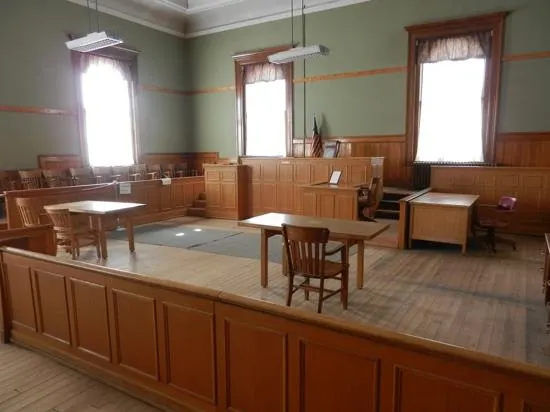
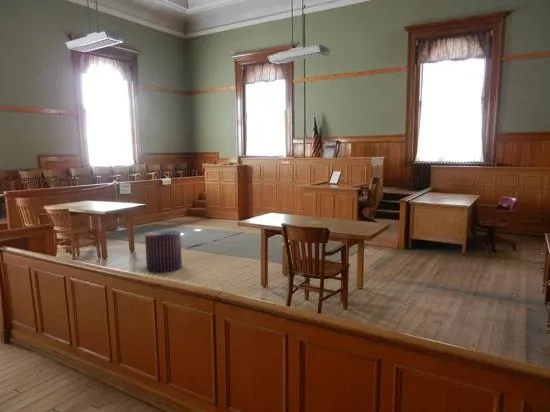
+ stool (163, 250)
